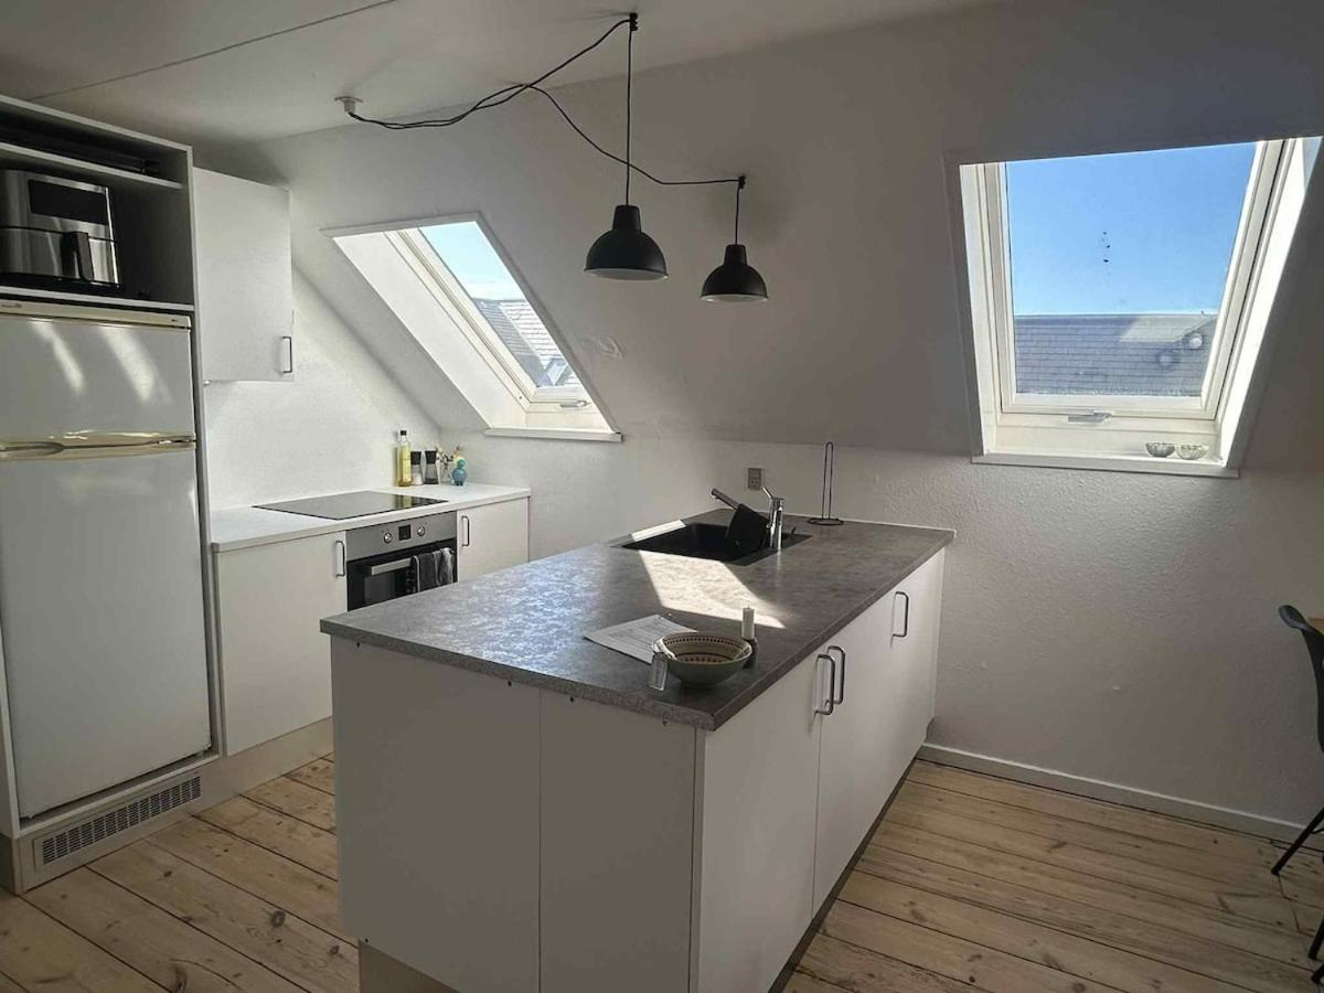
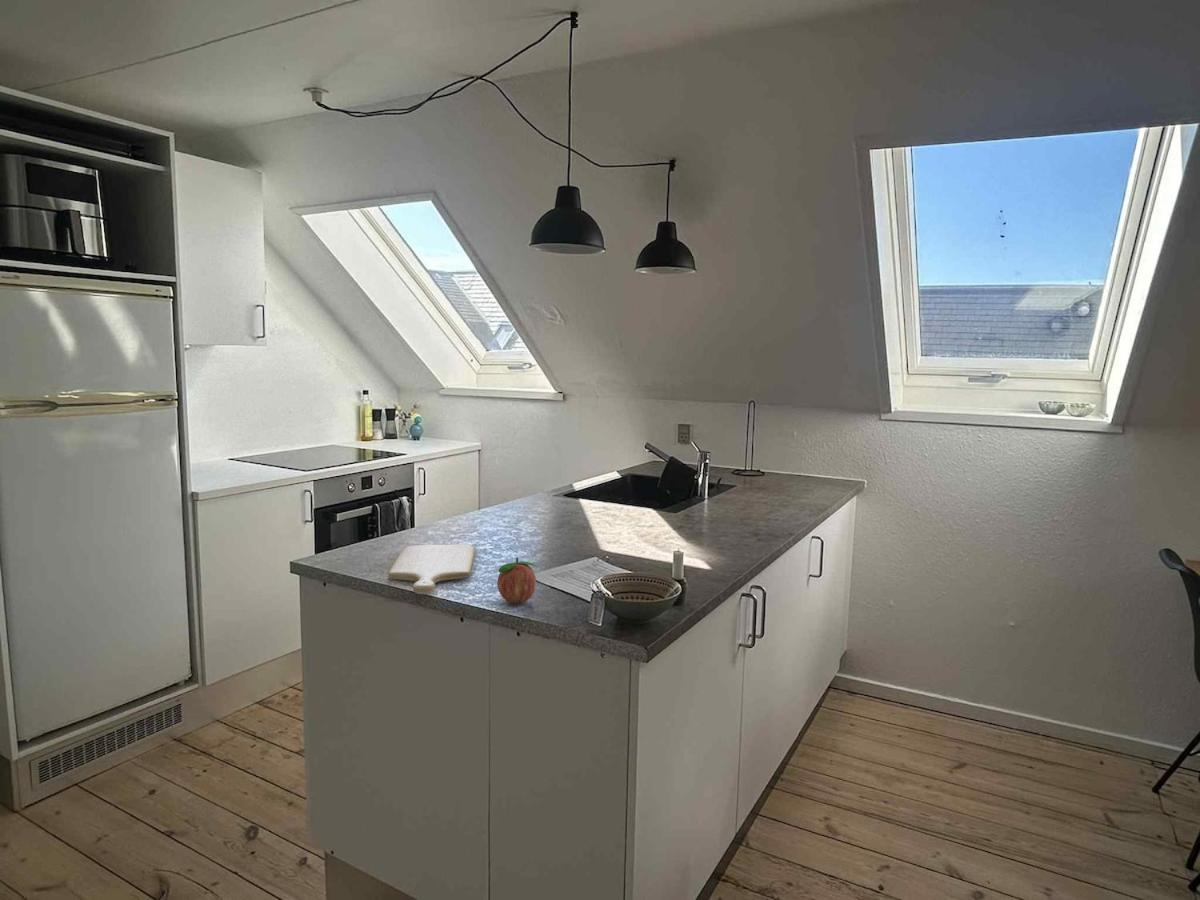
+ chopping board (432, 566)
+ fruit (517, 579)
